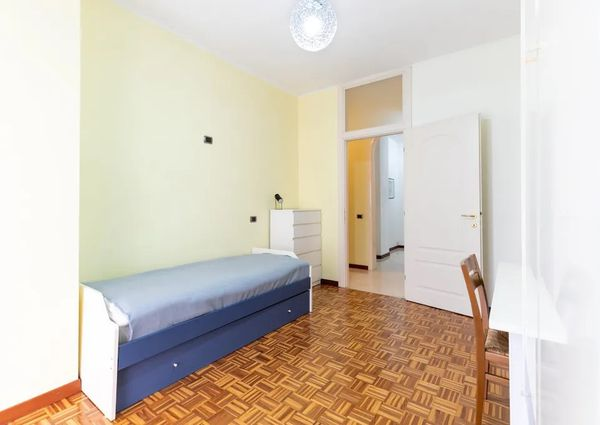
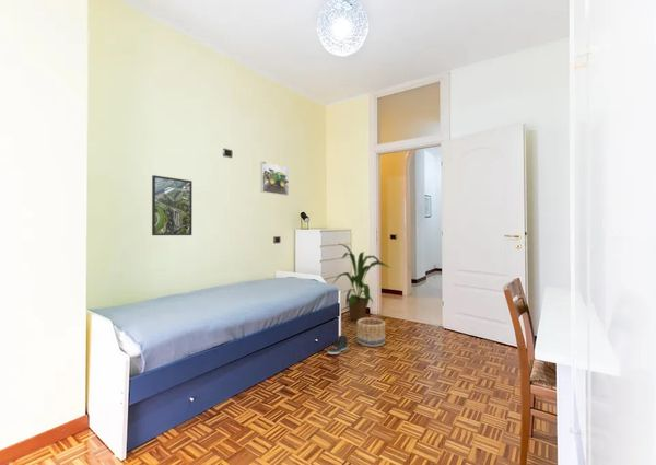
+ basket (371, 332)
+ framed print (173, 207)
+ sneaker (337, 344)
+ house plant (362, 282)
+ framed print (274, 179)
